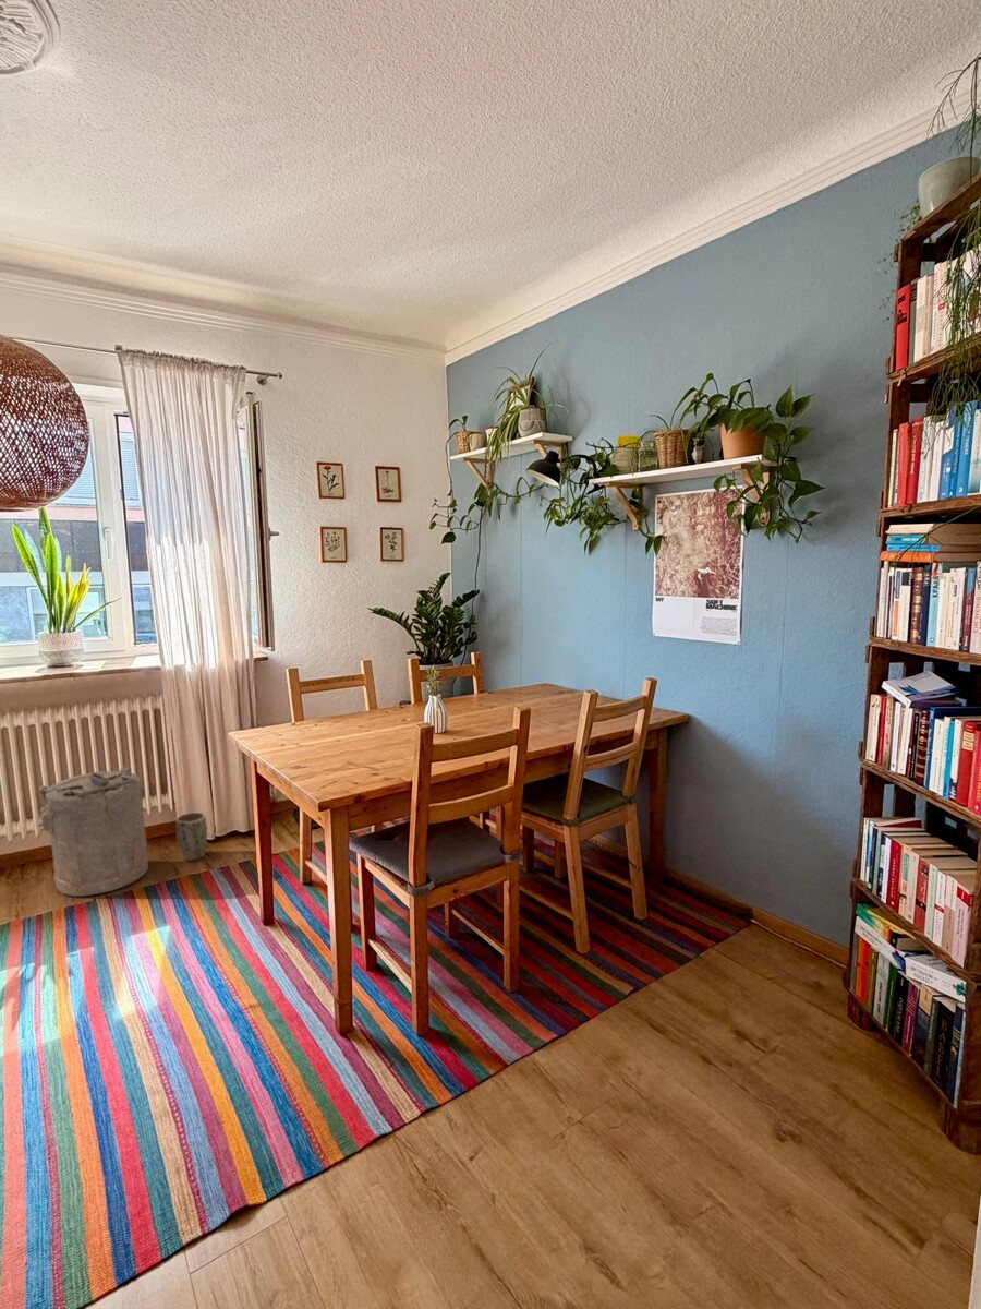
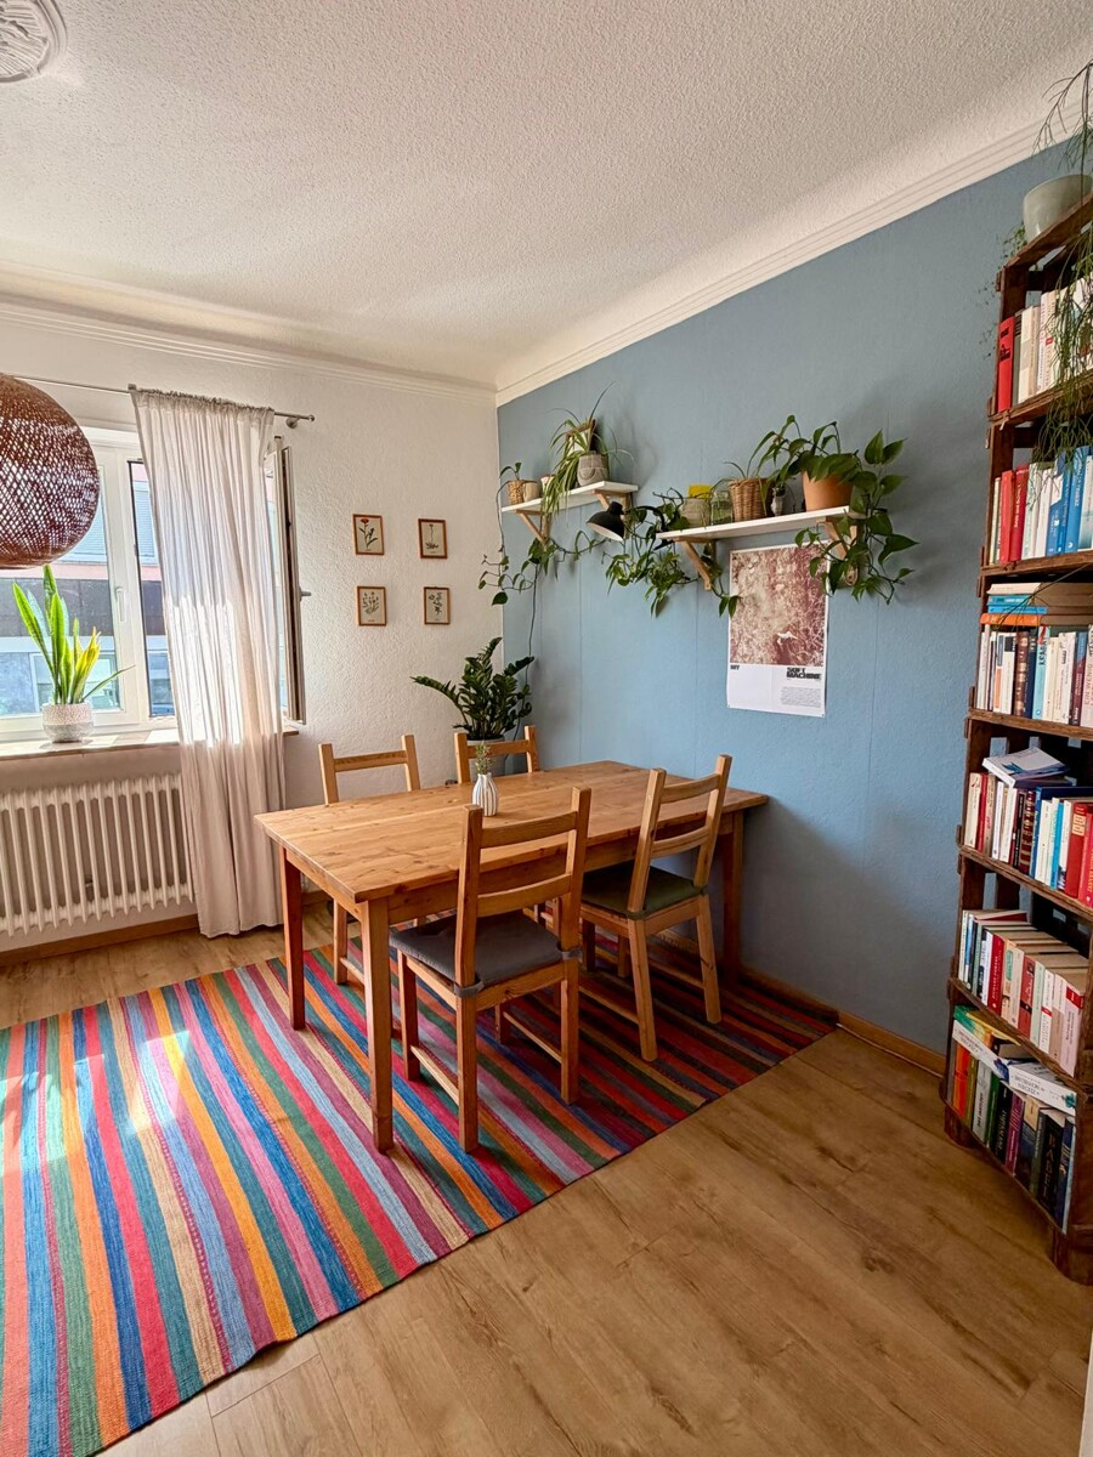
- laundry hamper (93, 826)
- plant pot (192, 837)
